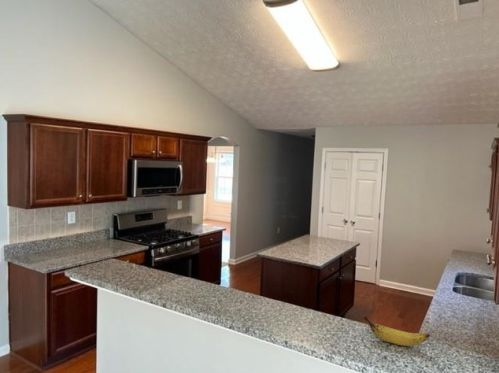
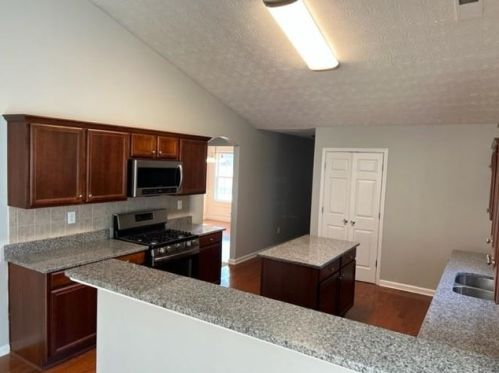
- banana (395, 332)
